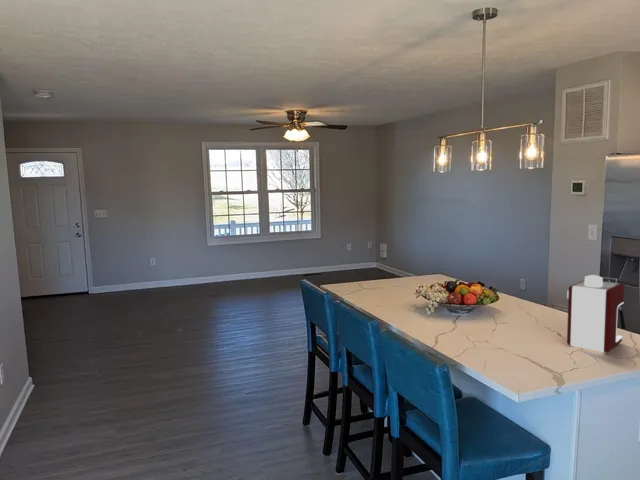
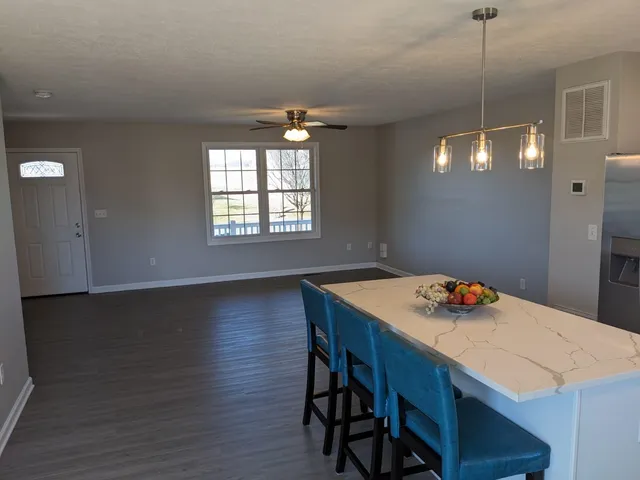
- coffee maker (598, 307)
